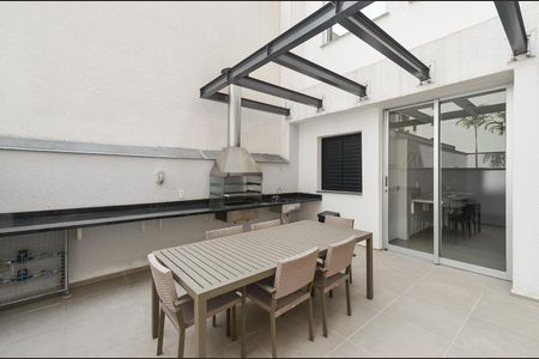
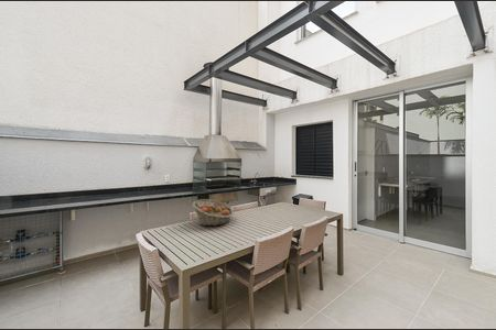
+ fruit basket (213, 211)
